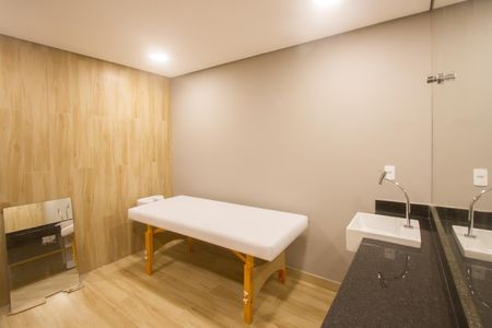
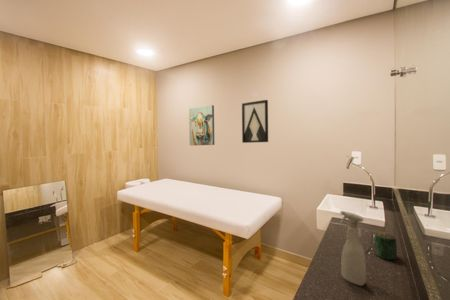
+ wall art (254, 122)
+ wall art (201, 126)
+ jar (385, 245)
+ spray bottle (353, 246)
